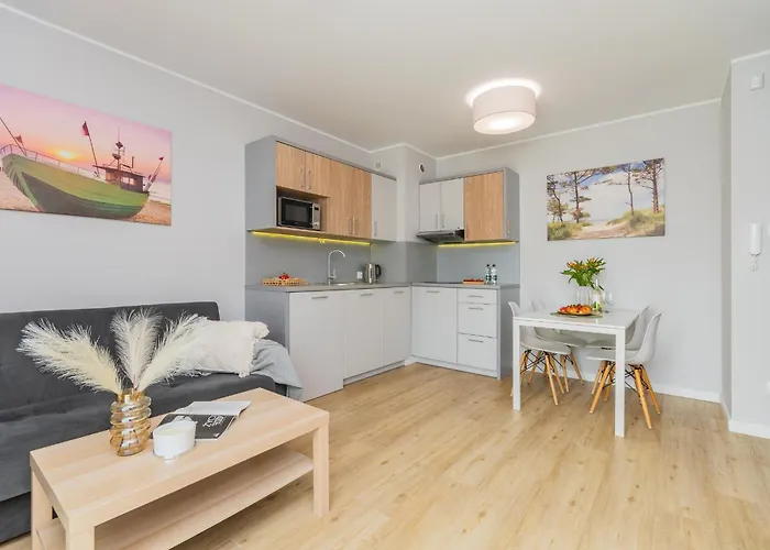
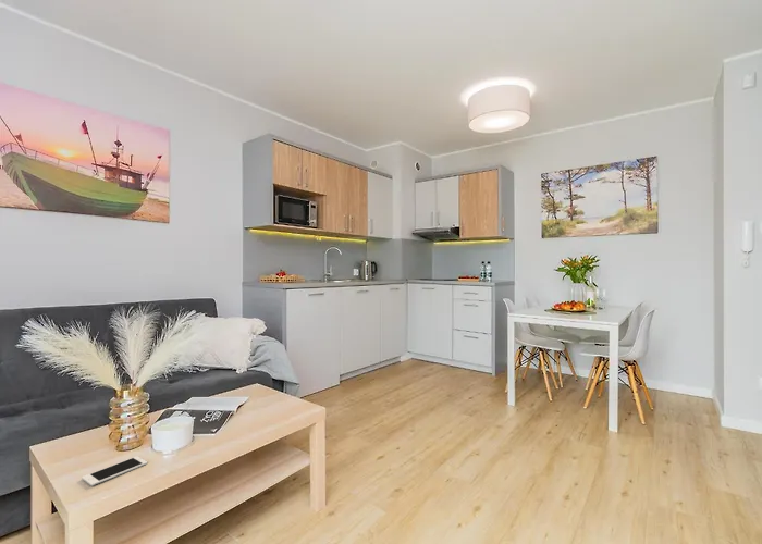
+ cell phone (115, 470)
